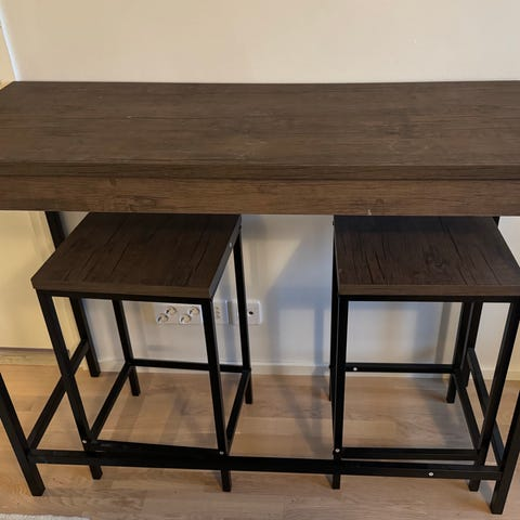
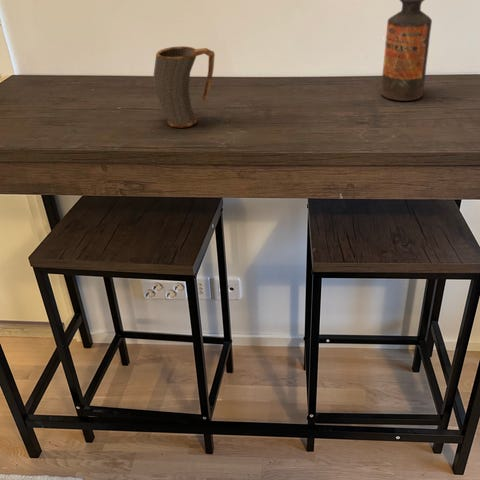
+ mug (185, 87)
+ bottle (406, 47)
